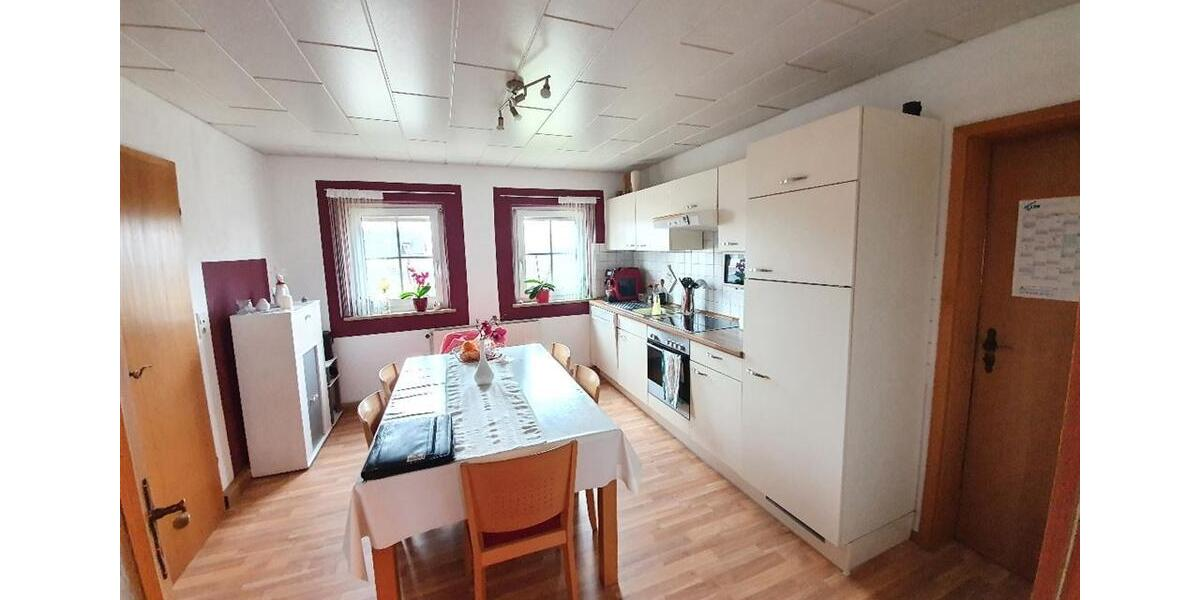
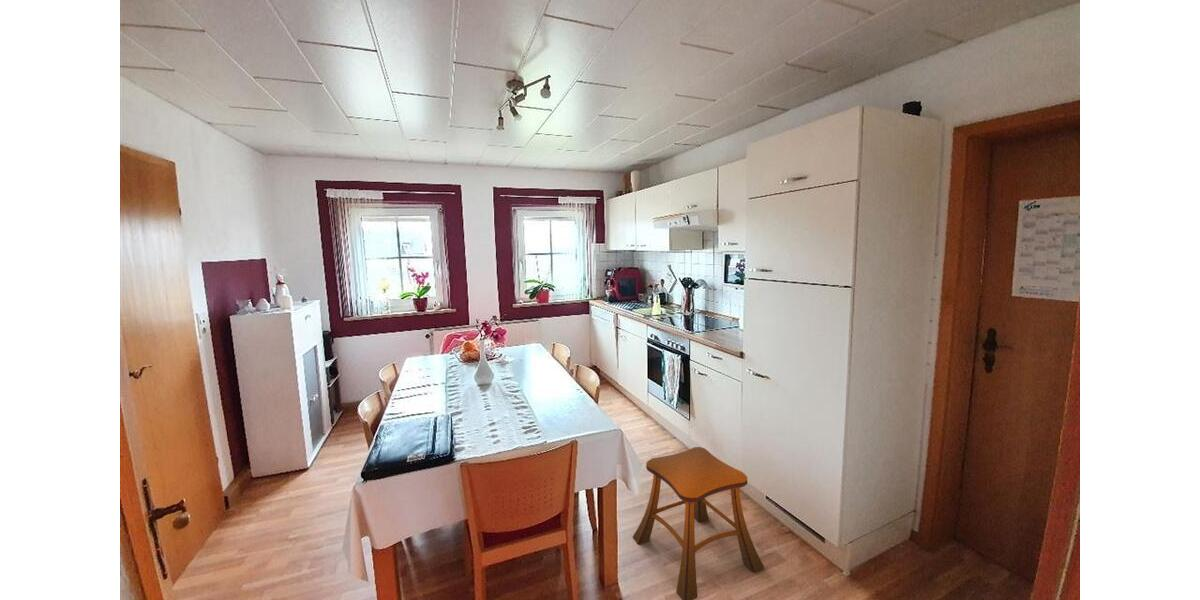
+ stool (694, 509)
